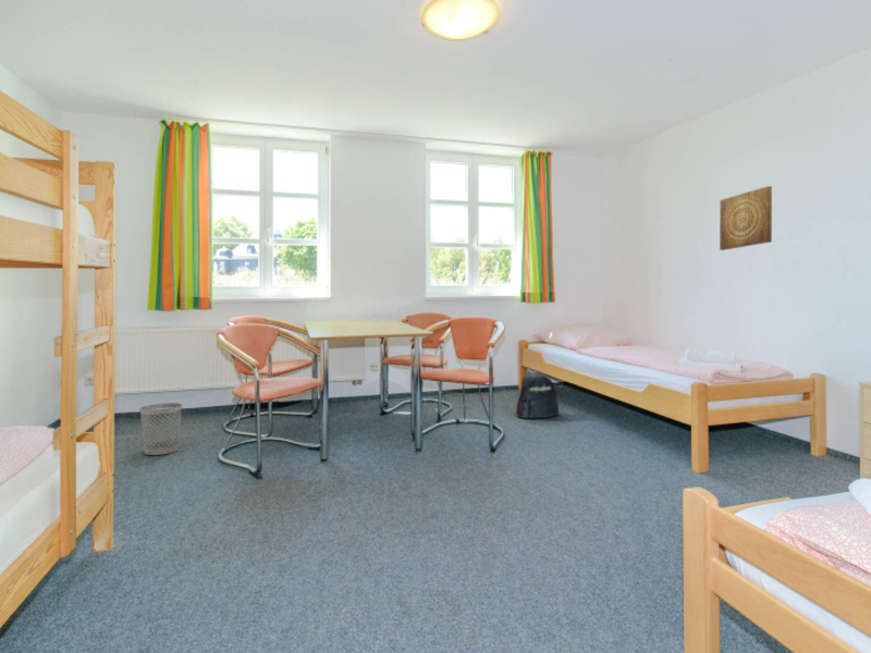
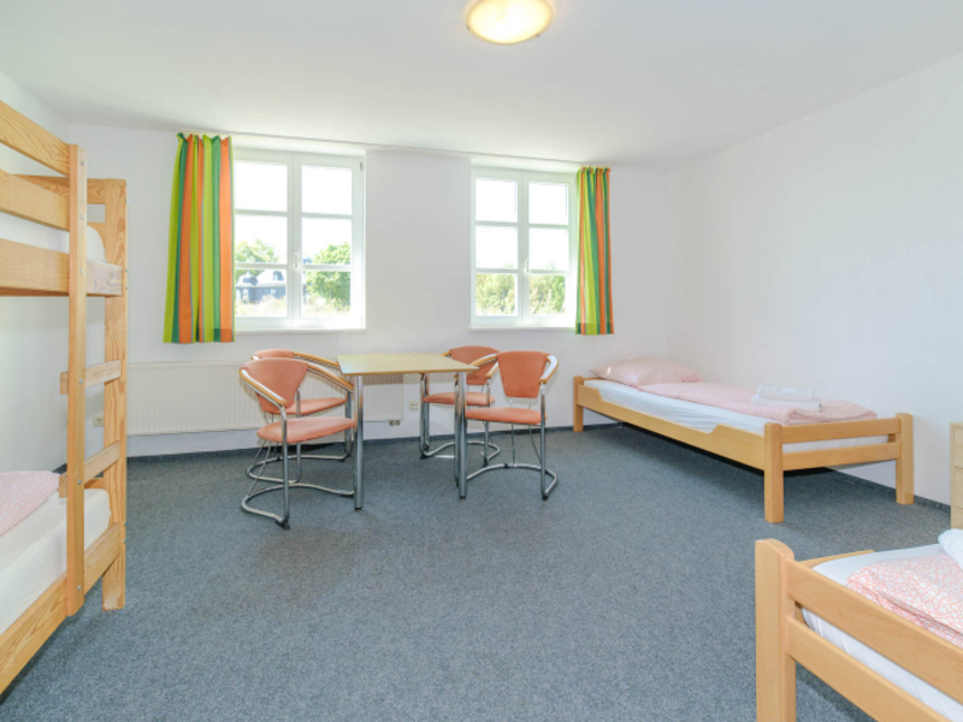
- backpack (537, 392)
- wastebasket (161, 428)
- wall art (744, 220)
